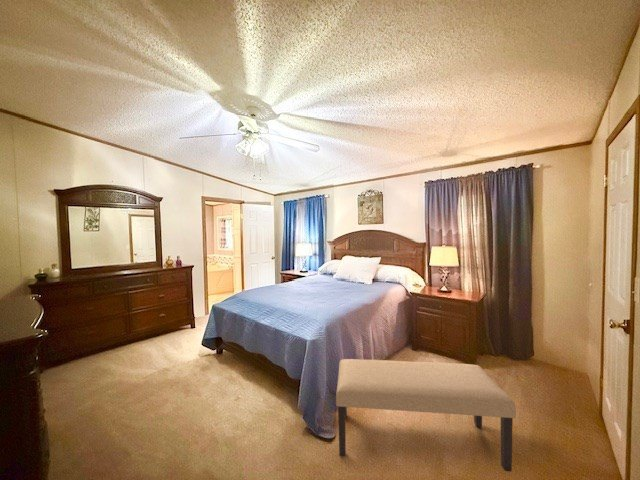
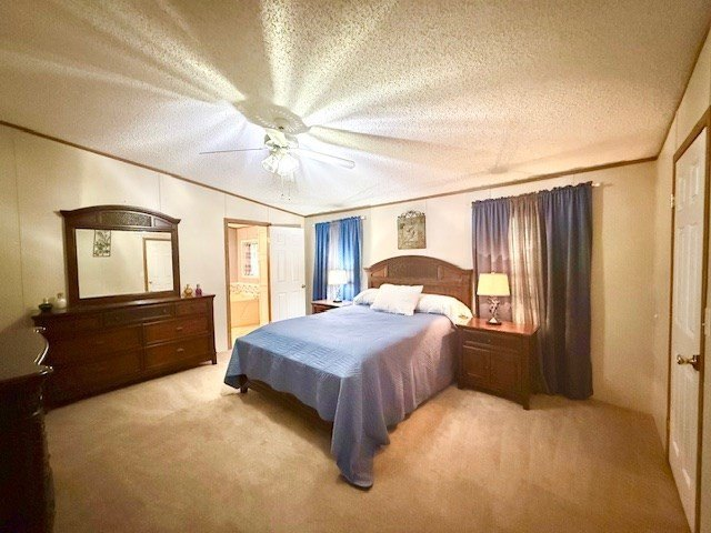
- bench (414, 406)
